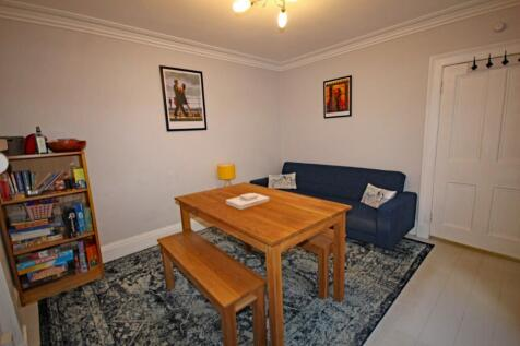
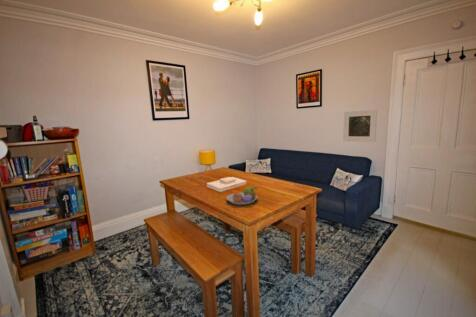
+ fruit bowl (243, 194)
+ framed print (359, 126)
